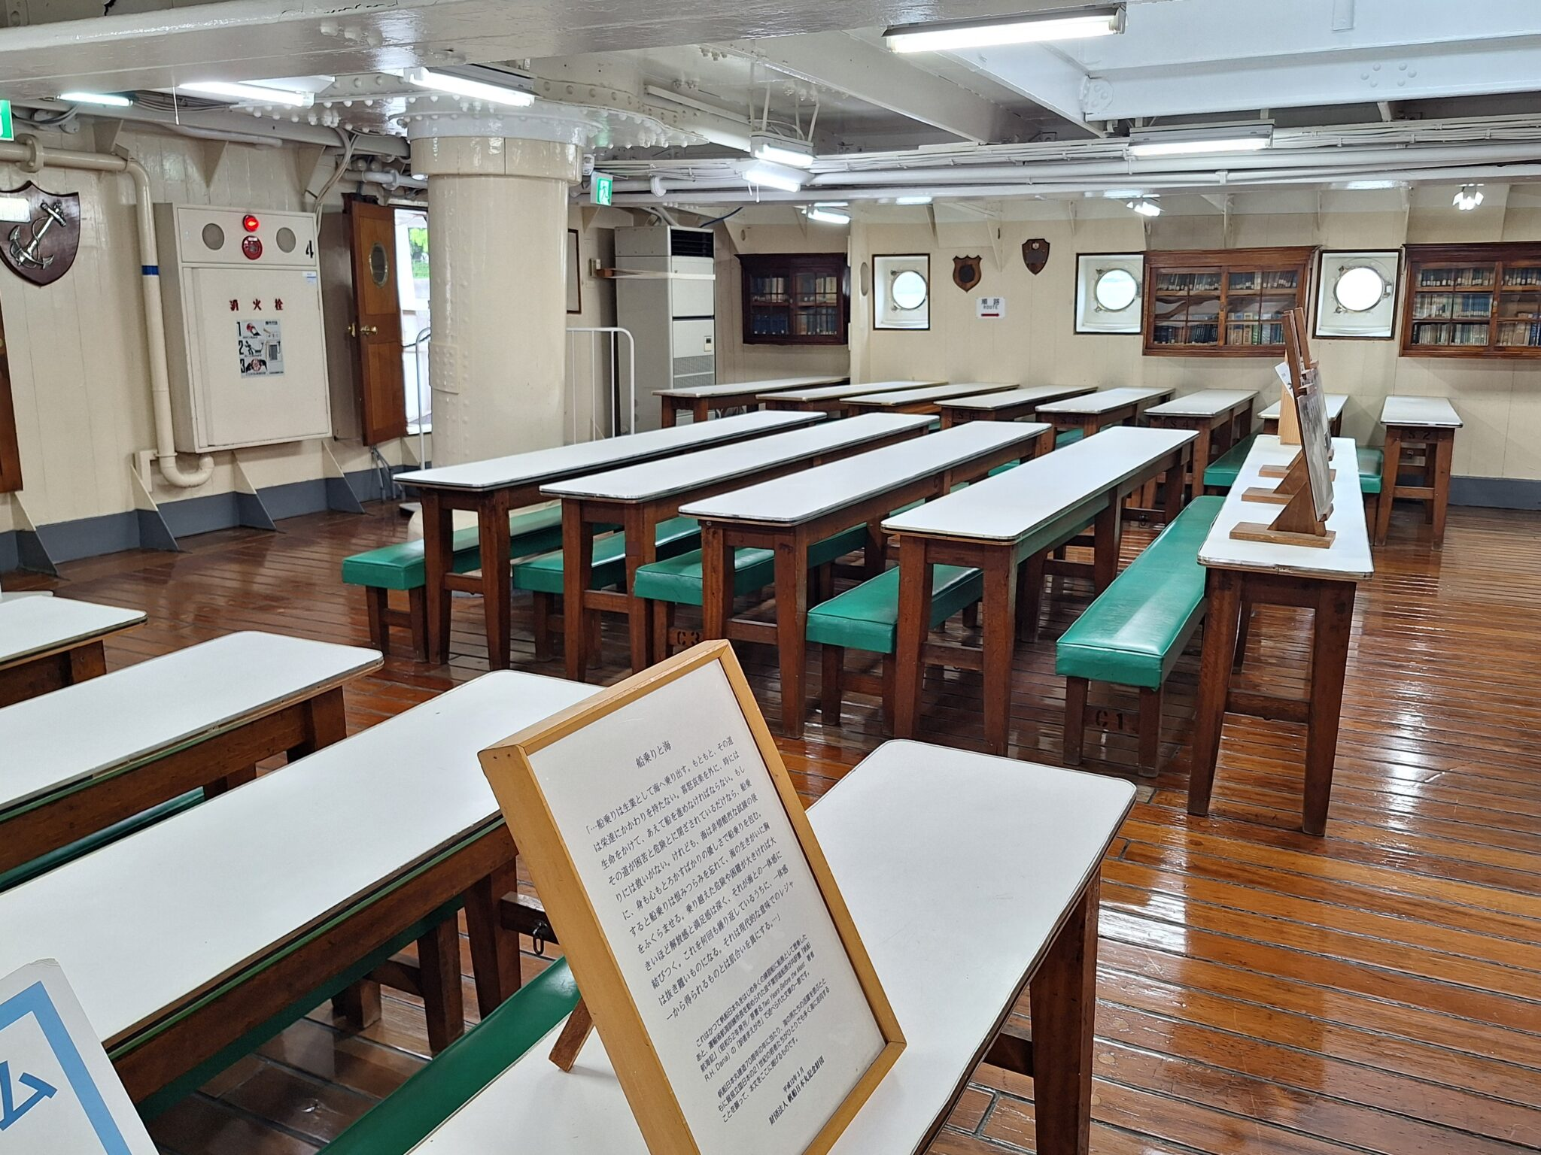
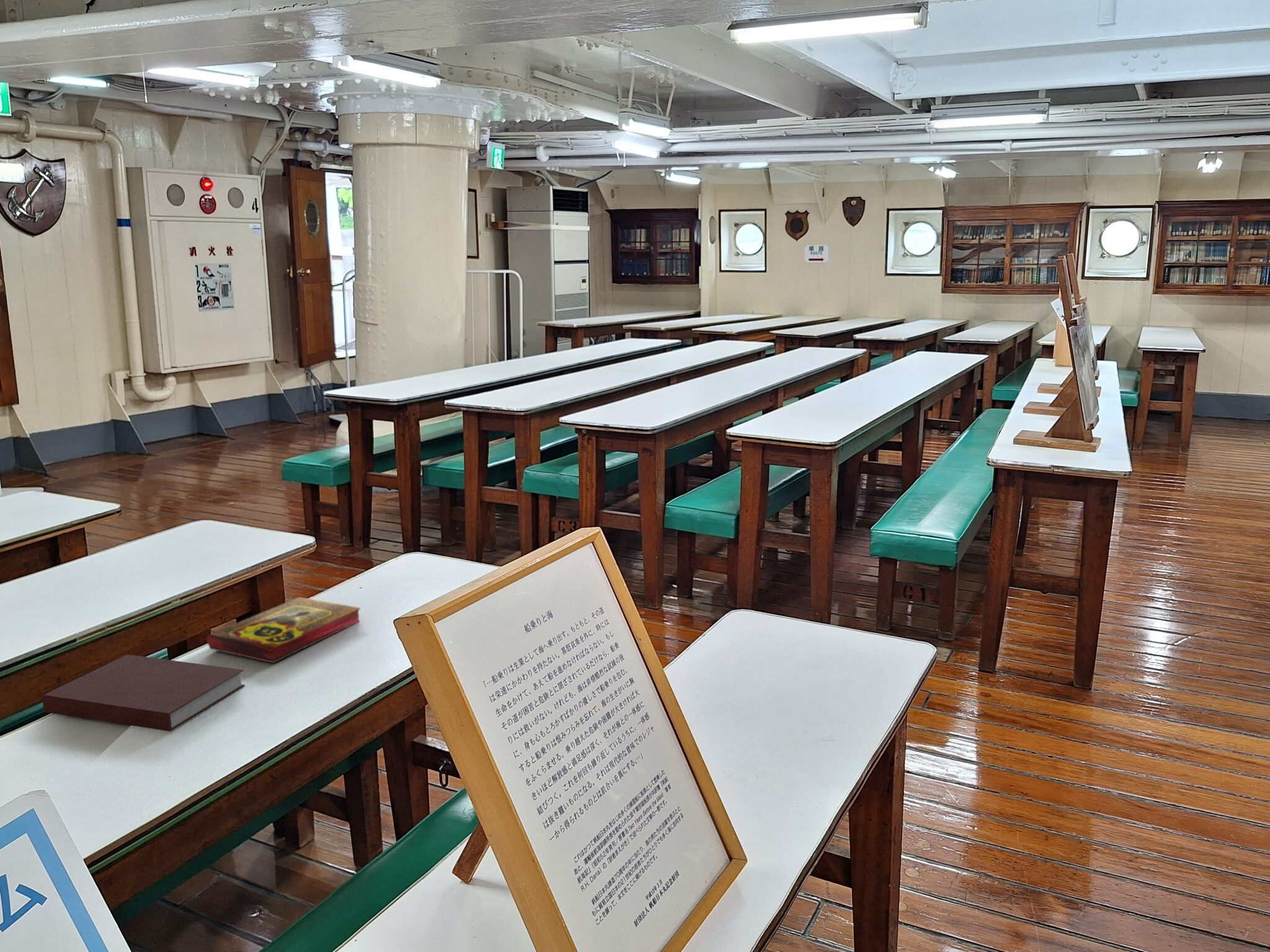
+ notebook (146, 690)
+ book (286, 627)
